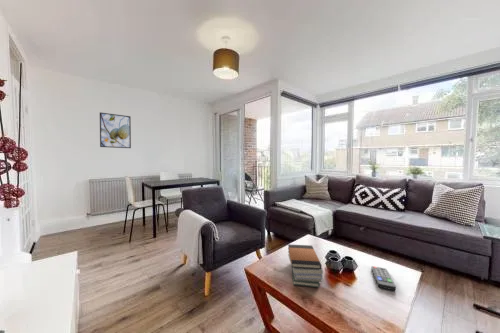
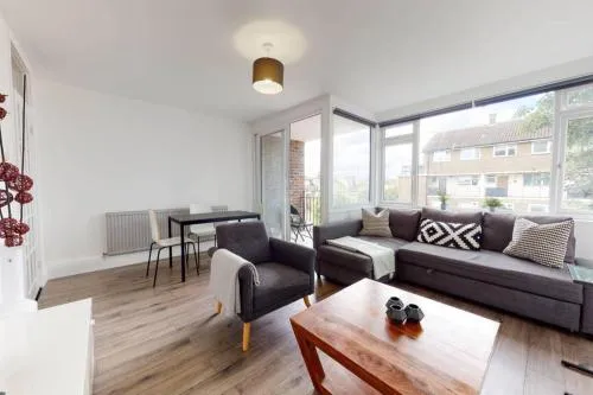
- book stack (303, 264)
- remote control (382, 277)
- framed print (115, 131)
